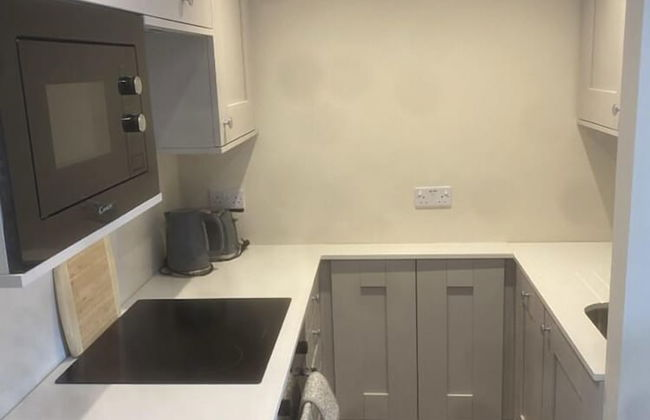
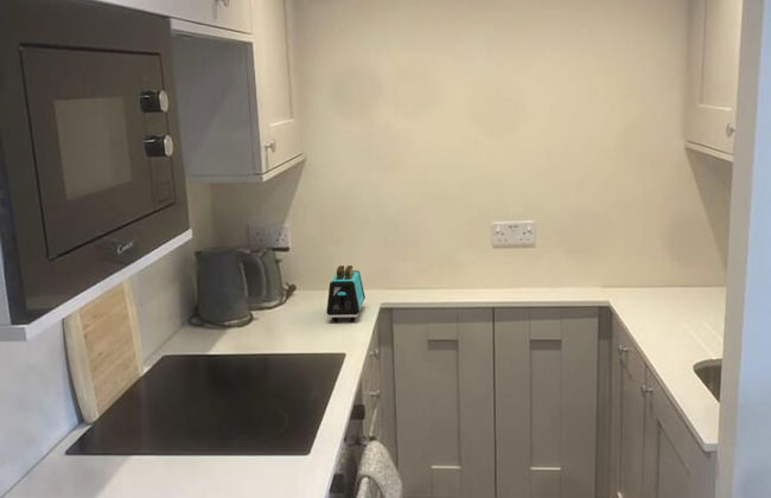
+ toaster (345, 290)
